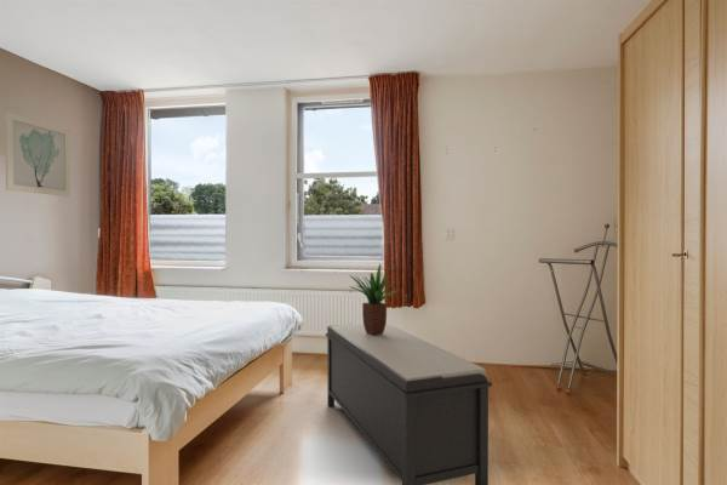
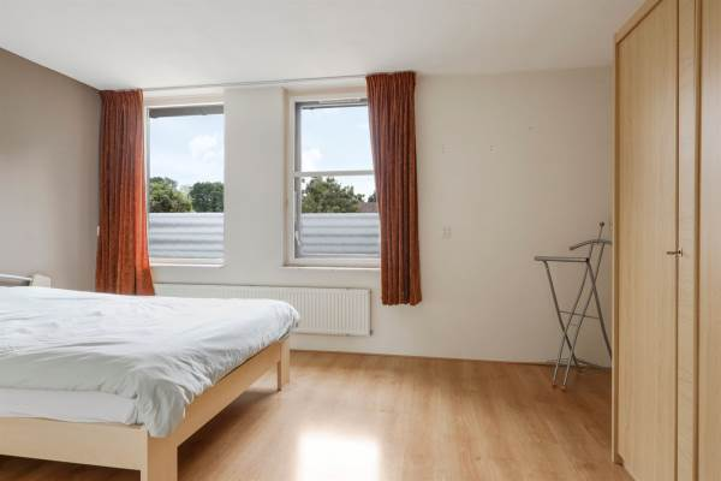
- bench (391, 390)
- wall art (40, 158)
- potted plant (374, 297)
